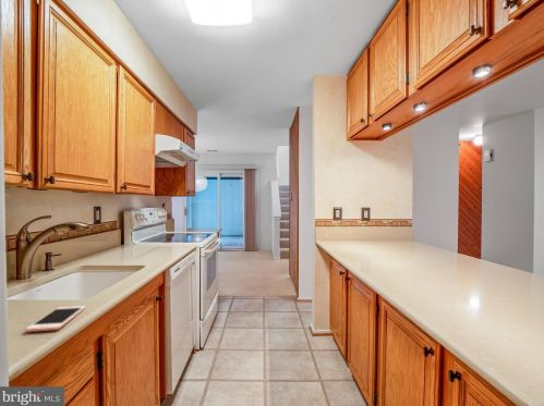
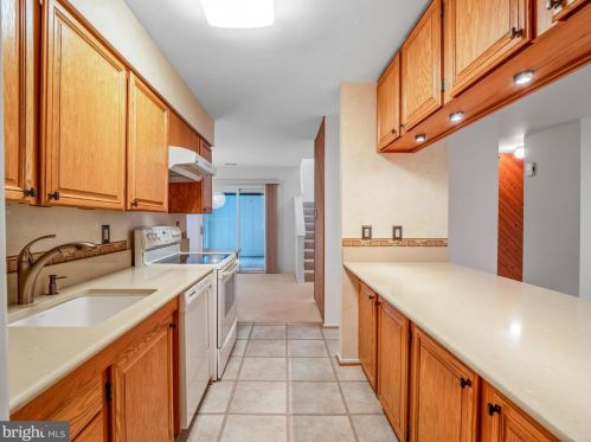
- cell phone (58, 317)
